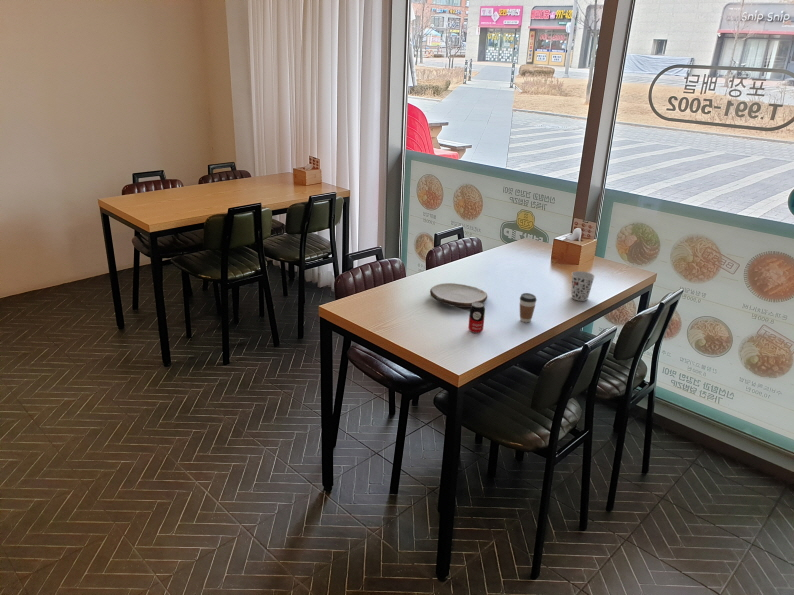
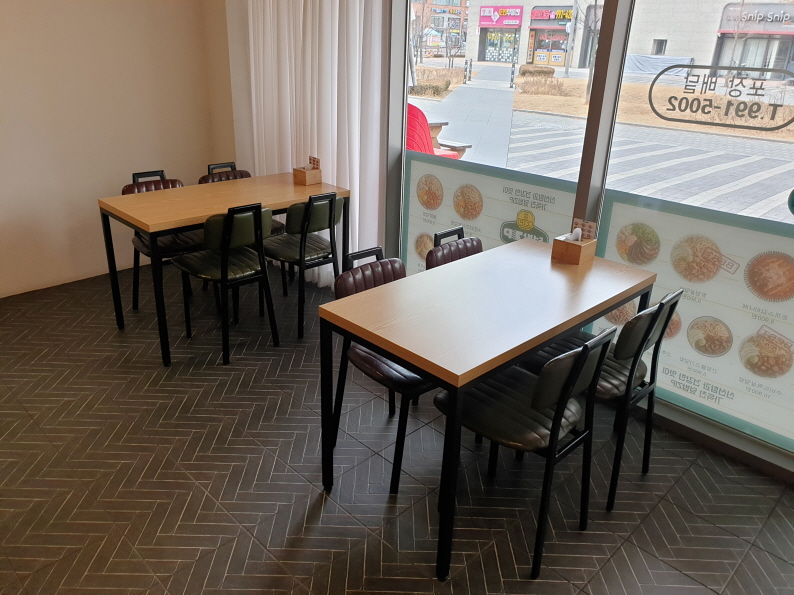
- coffee cup (527, 308)
- cup (581, 286)
- beverage can (476, 317)
- plate (458, 295)
